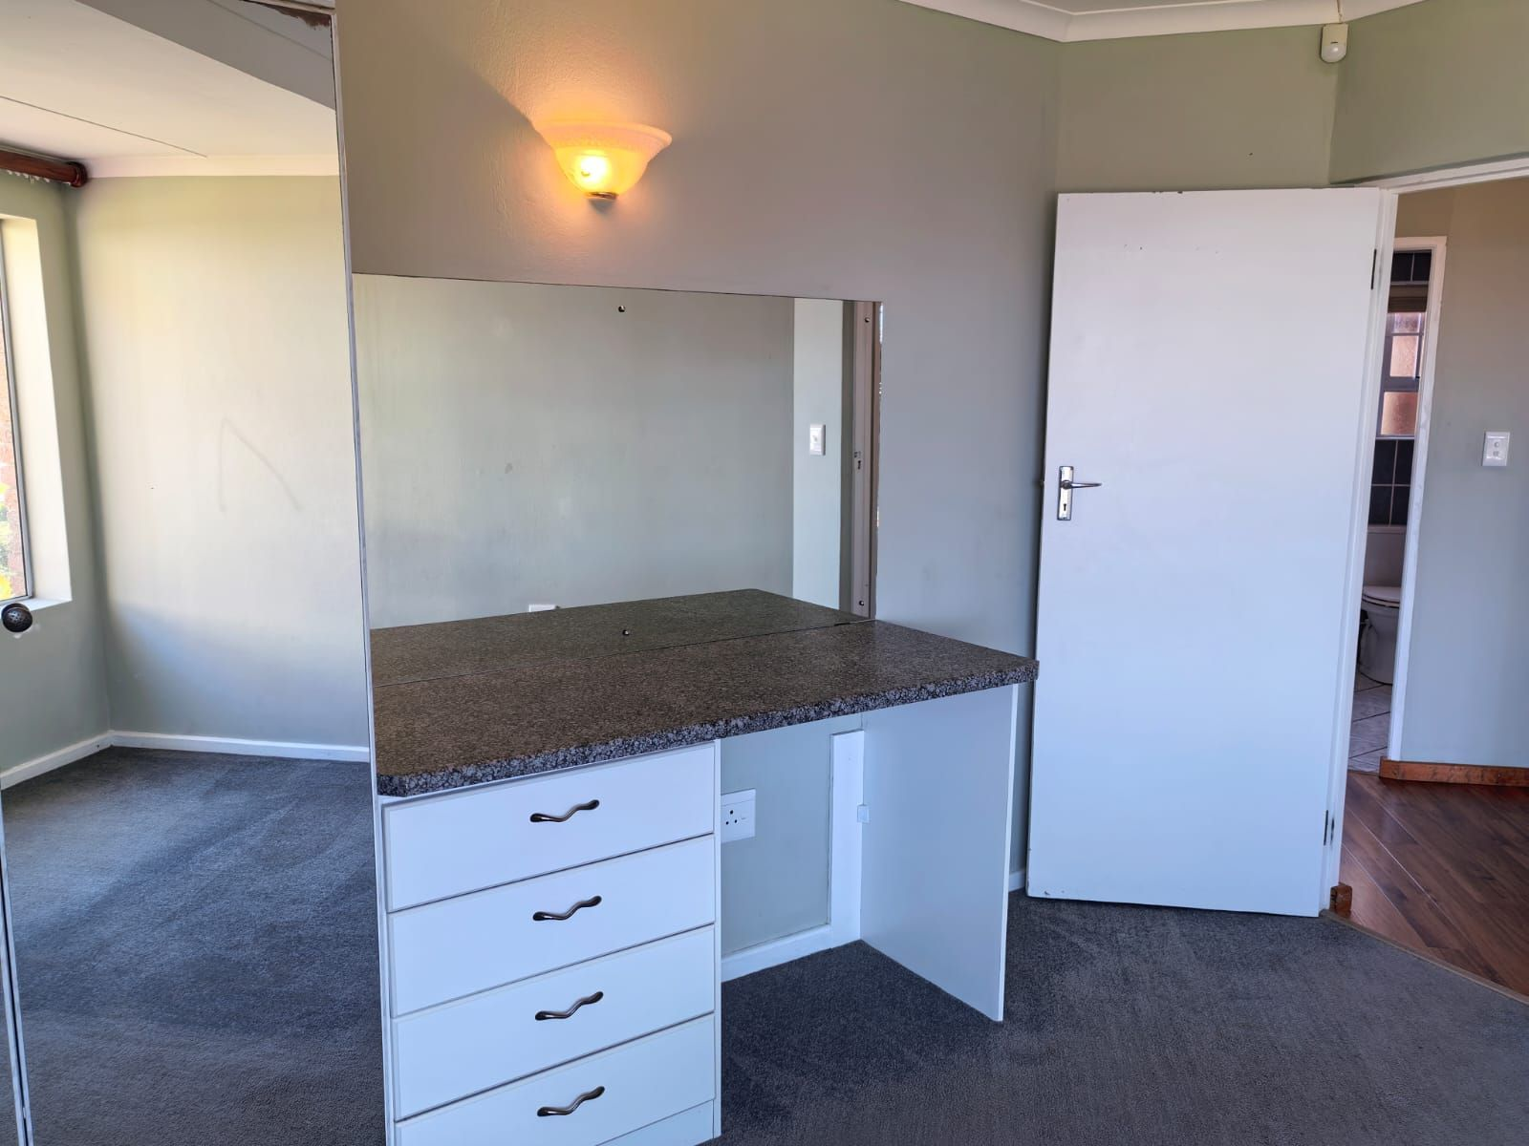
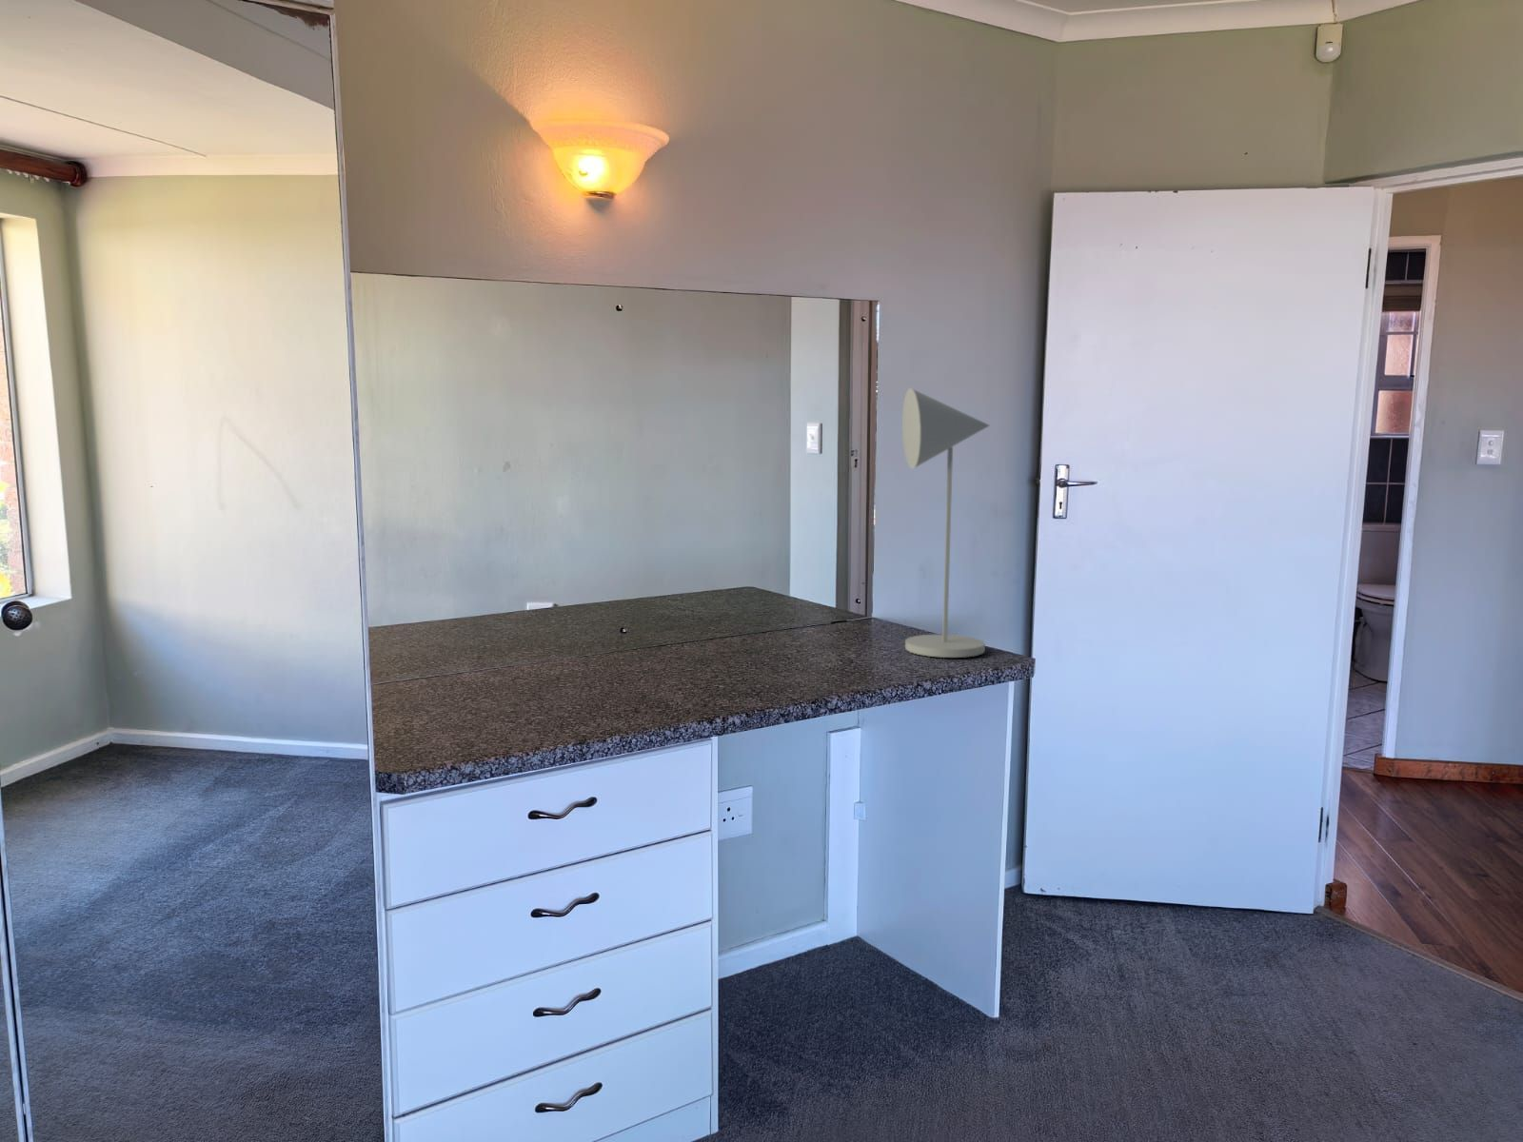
+ desk lamp (947, 521)
